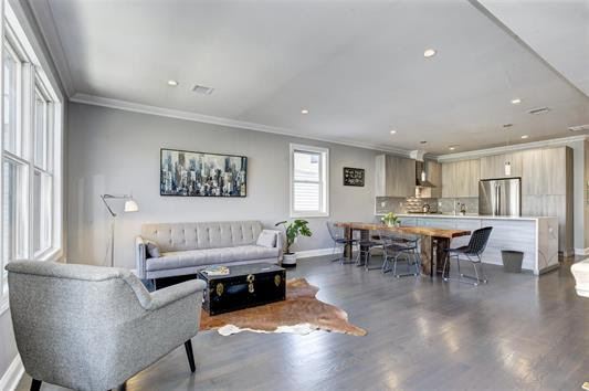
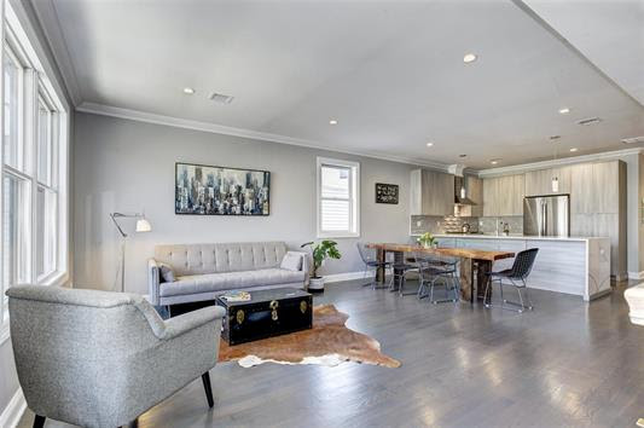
- bucket (512, 261)
